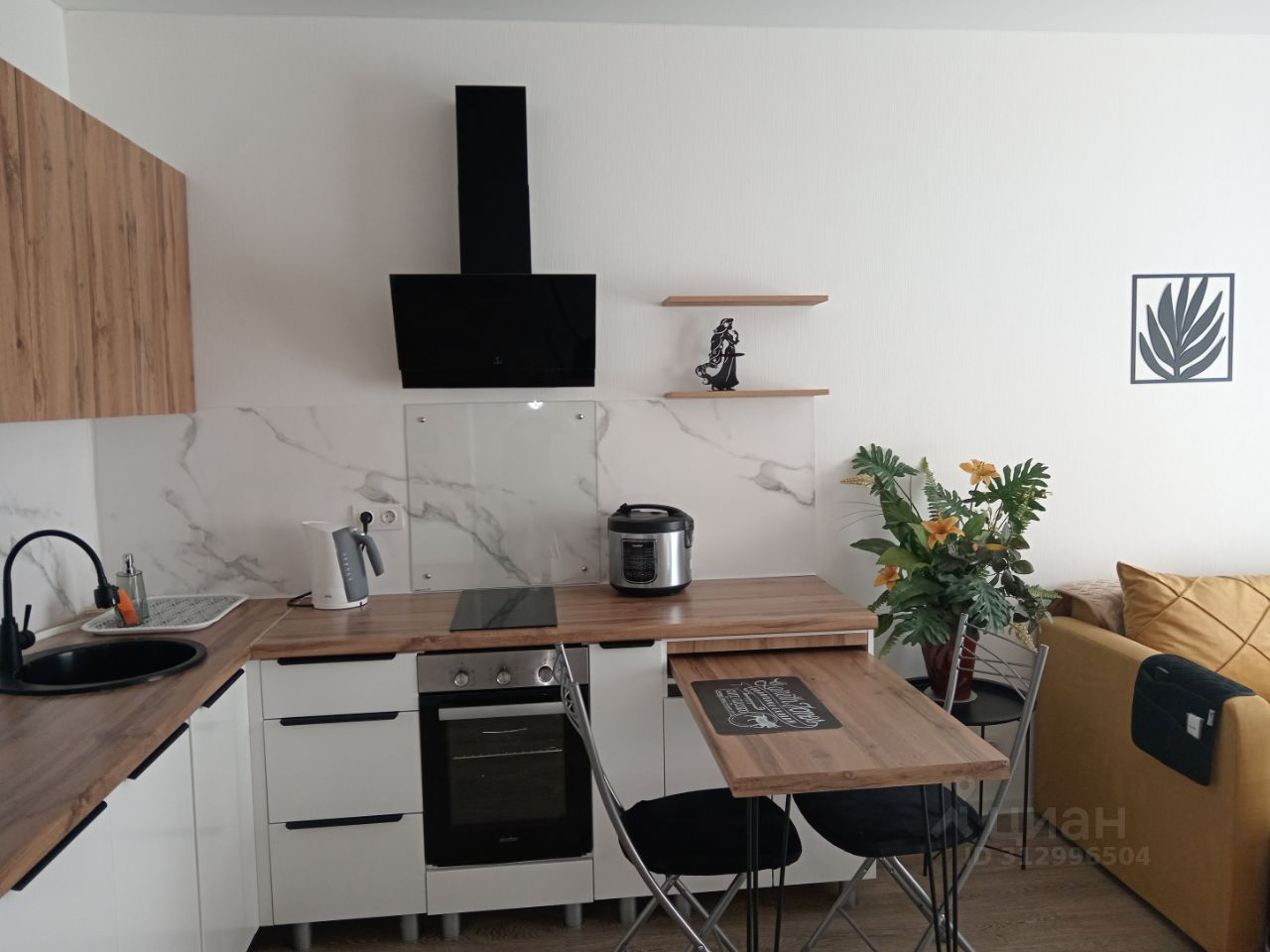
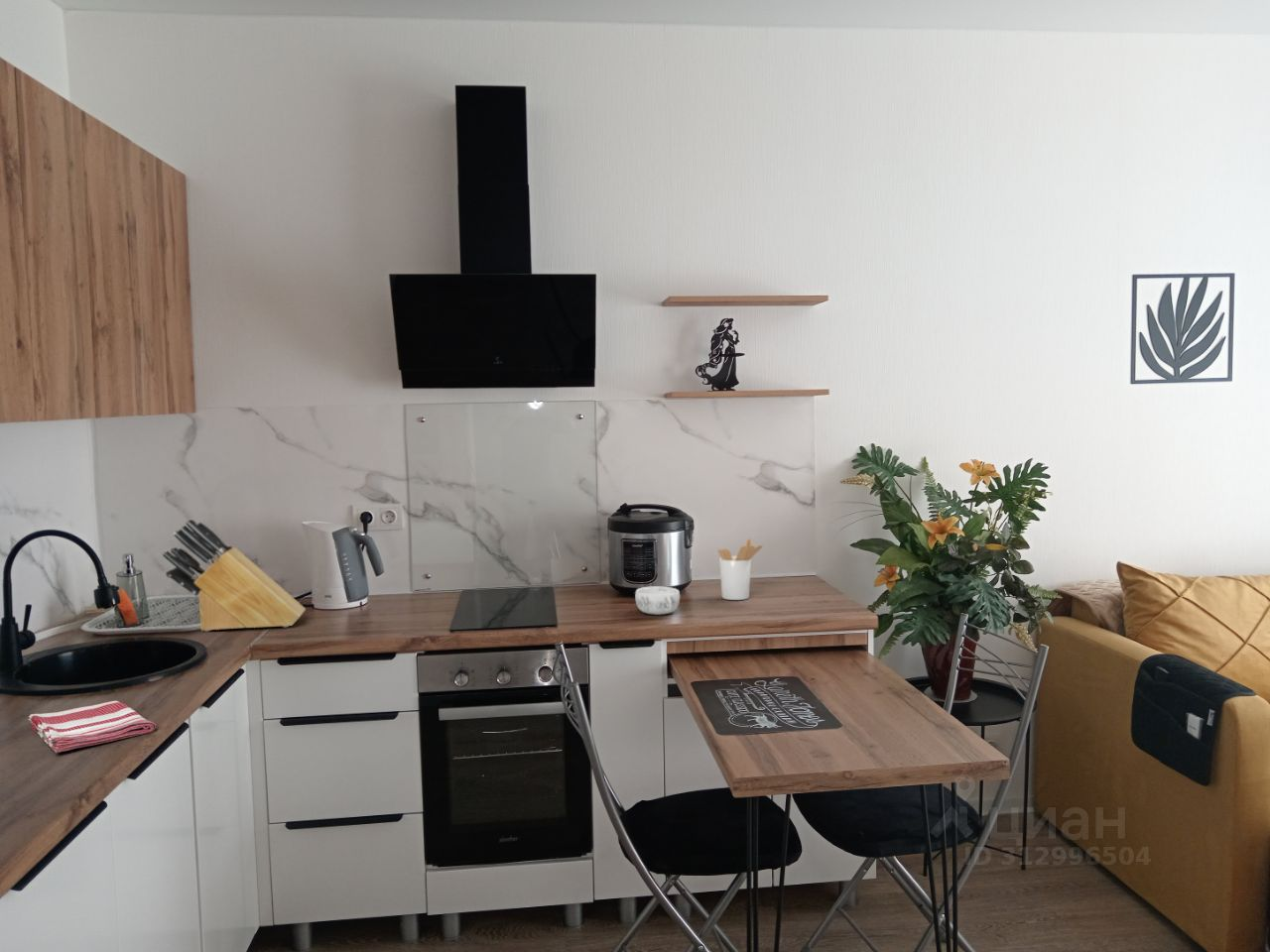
+ utensil holder (740, 569)
+ decorative bowl (659, 601)
+ knife block (235, 571)
+ dish towel (90, 721)
